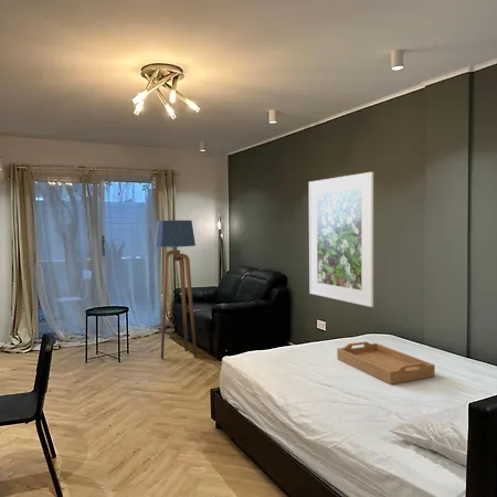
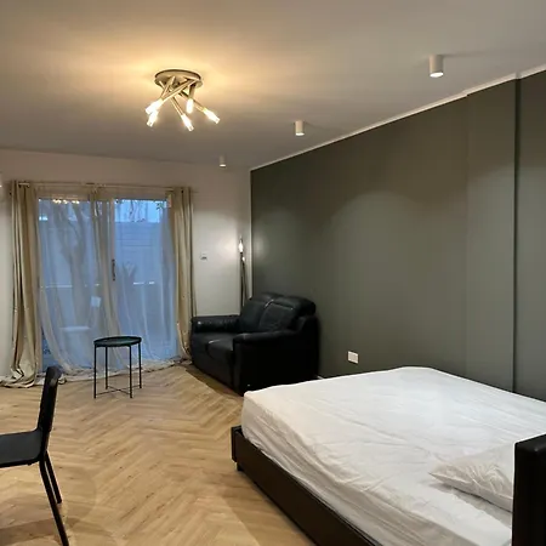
- floor lamp (181, 288)
- serving tray (382, 359)
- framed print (338, 239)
